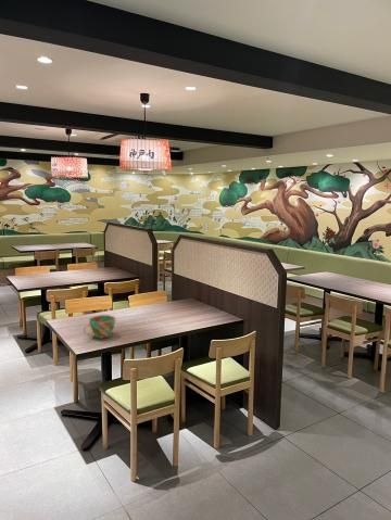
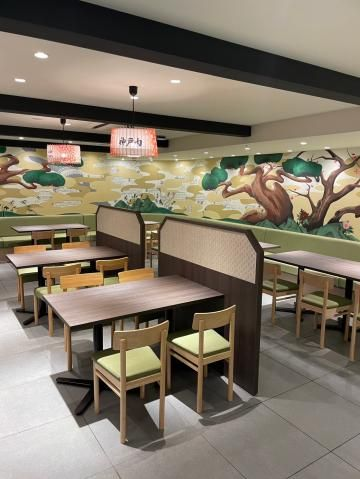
- cup (99, 328)
